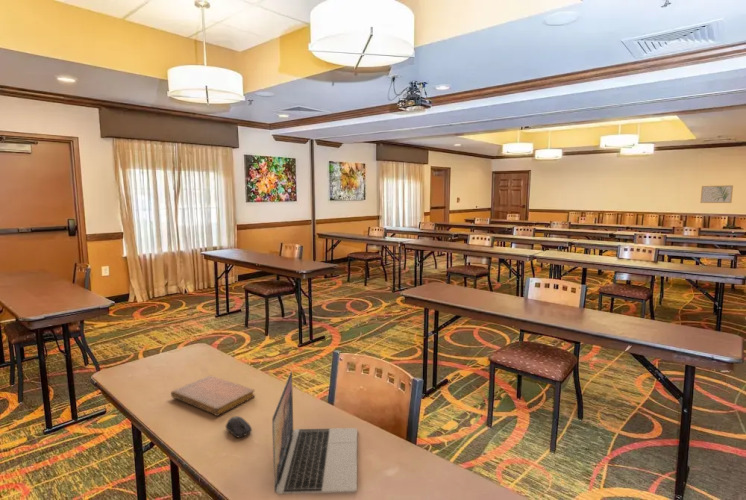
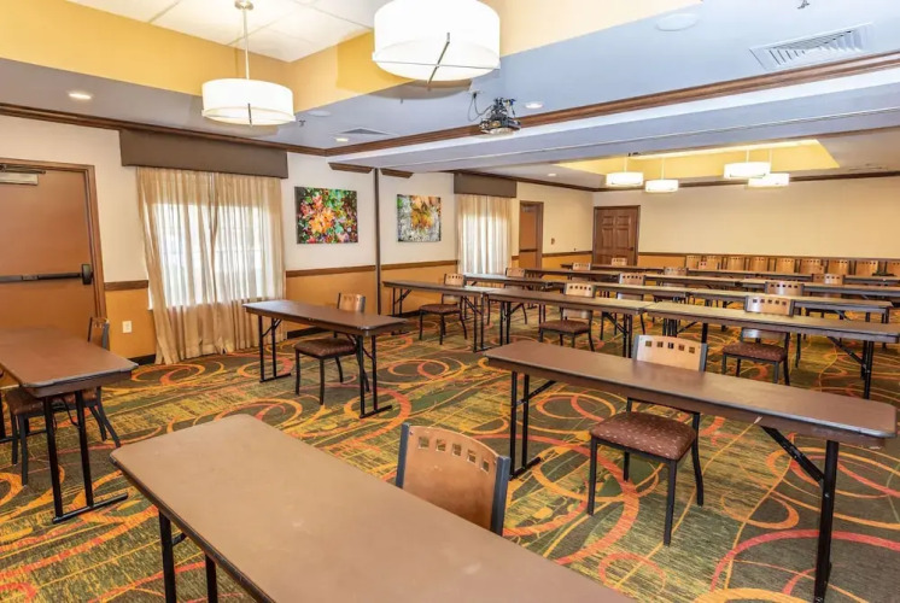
- laptop (319, 429)
- computer mouse (238, 425)
- wall art (716, 194)
- notebook (213, 393)
